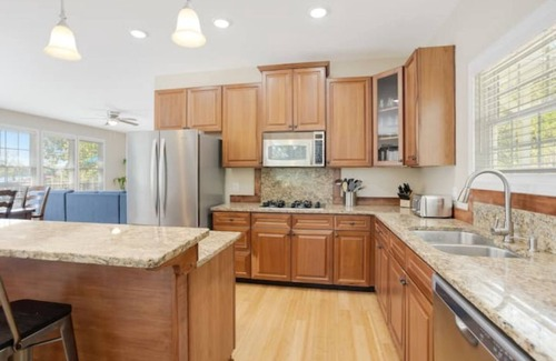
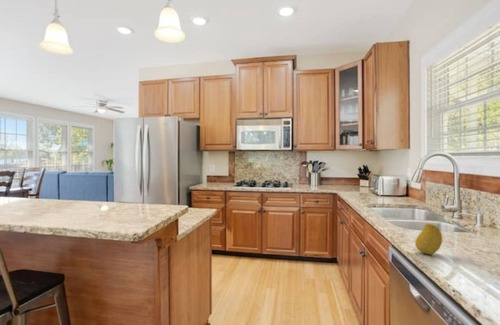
+ fruit (428, 238)
